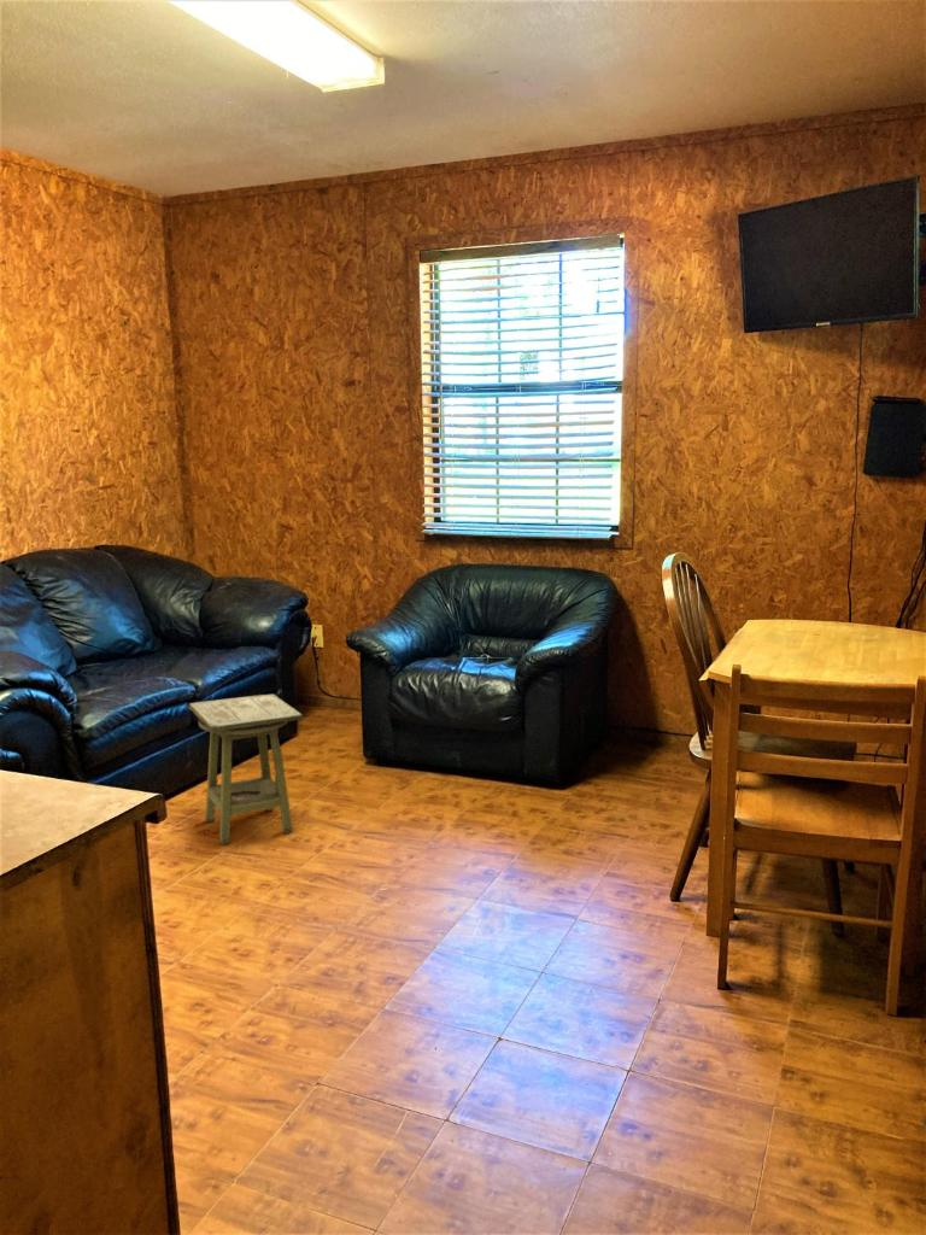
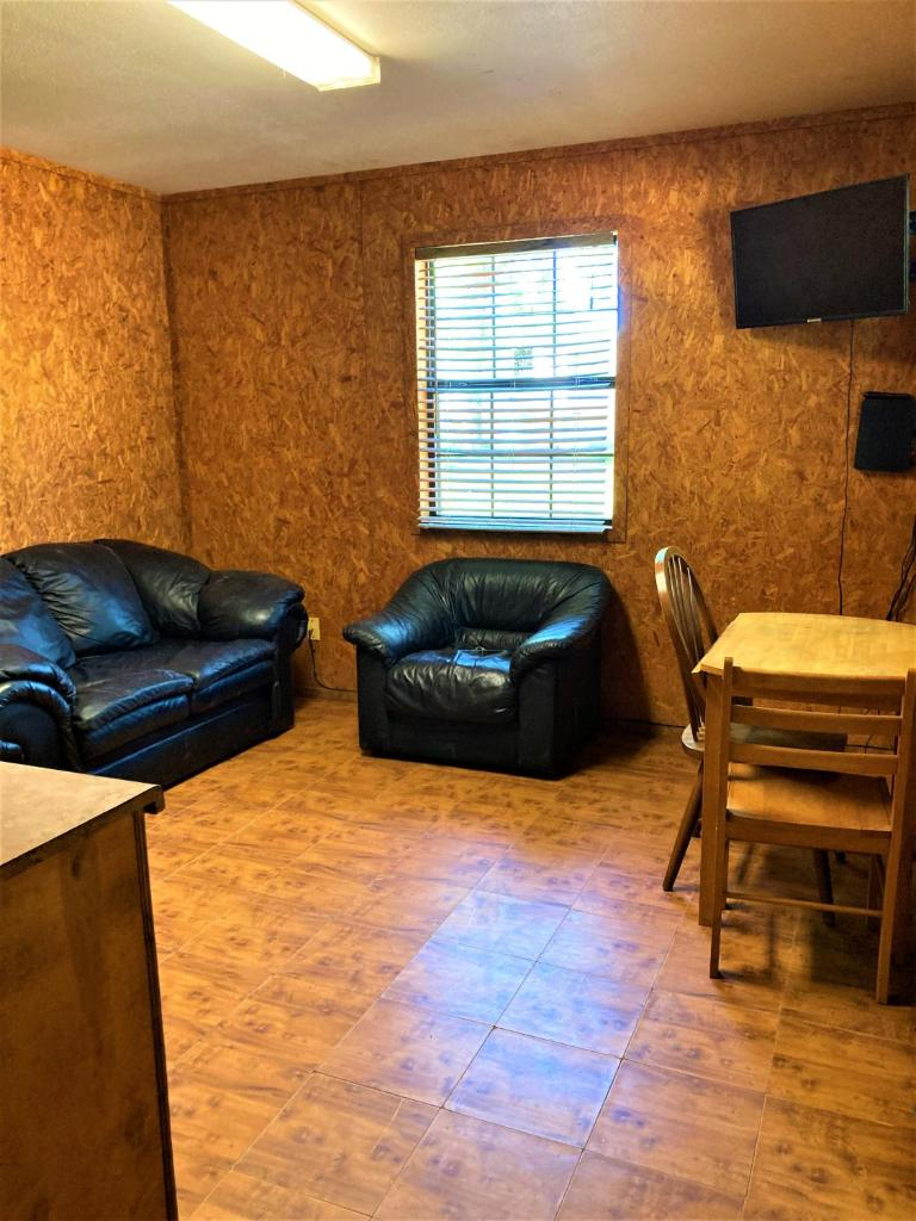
- side table (248, 779)
